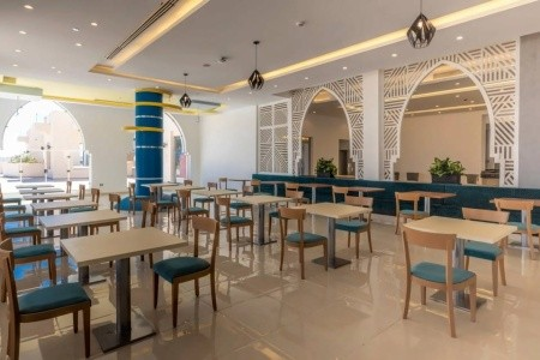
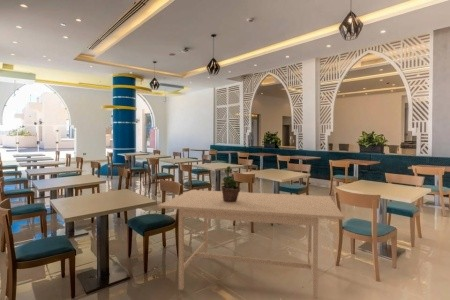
+ dining table (250, 221)
+ potted plant (231, 182)
